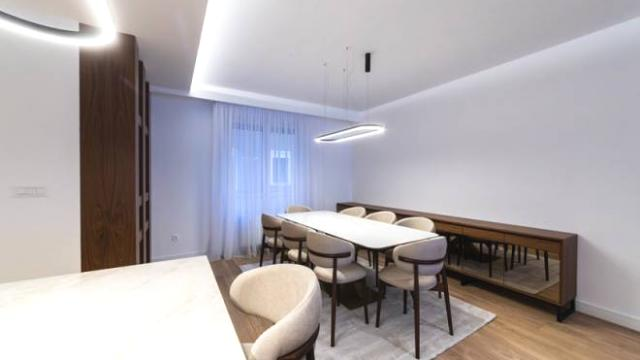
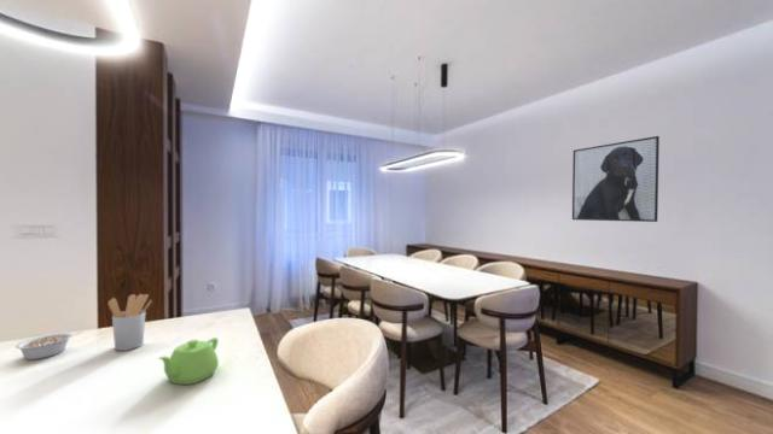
+ legume (47, 345)
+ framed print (610, 182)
+ utensil holder (132, 319)
+ teapot (190, 358)
